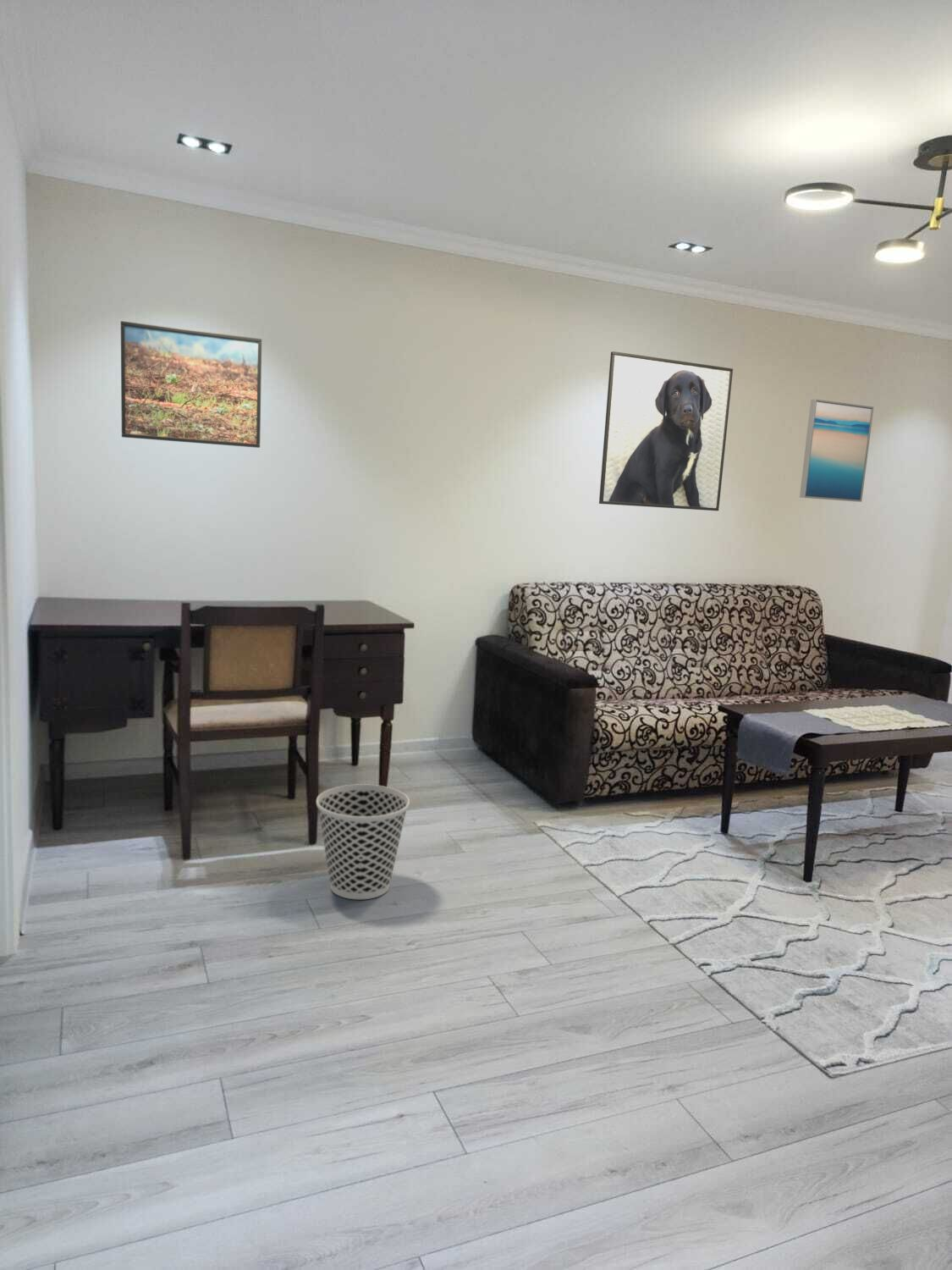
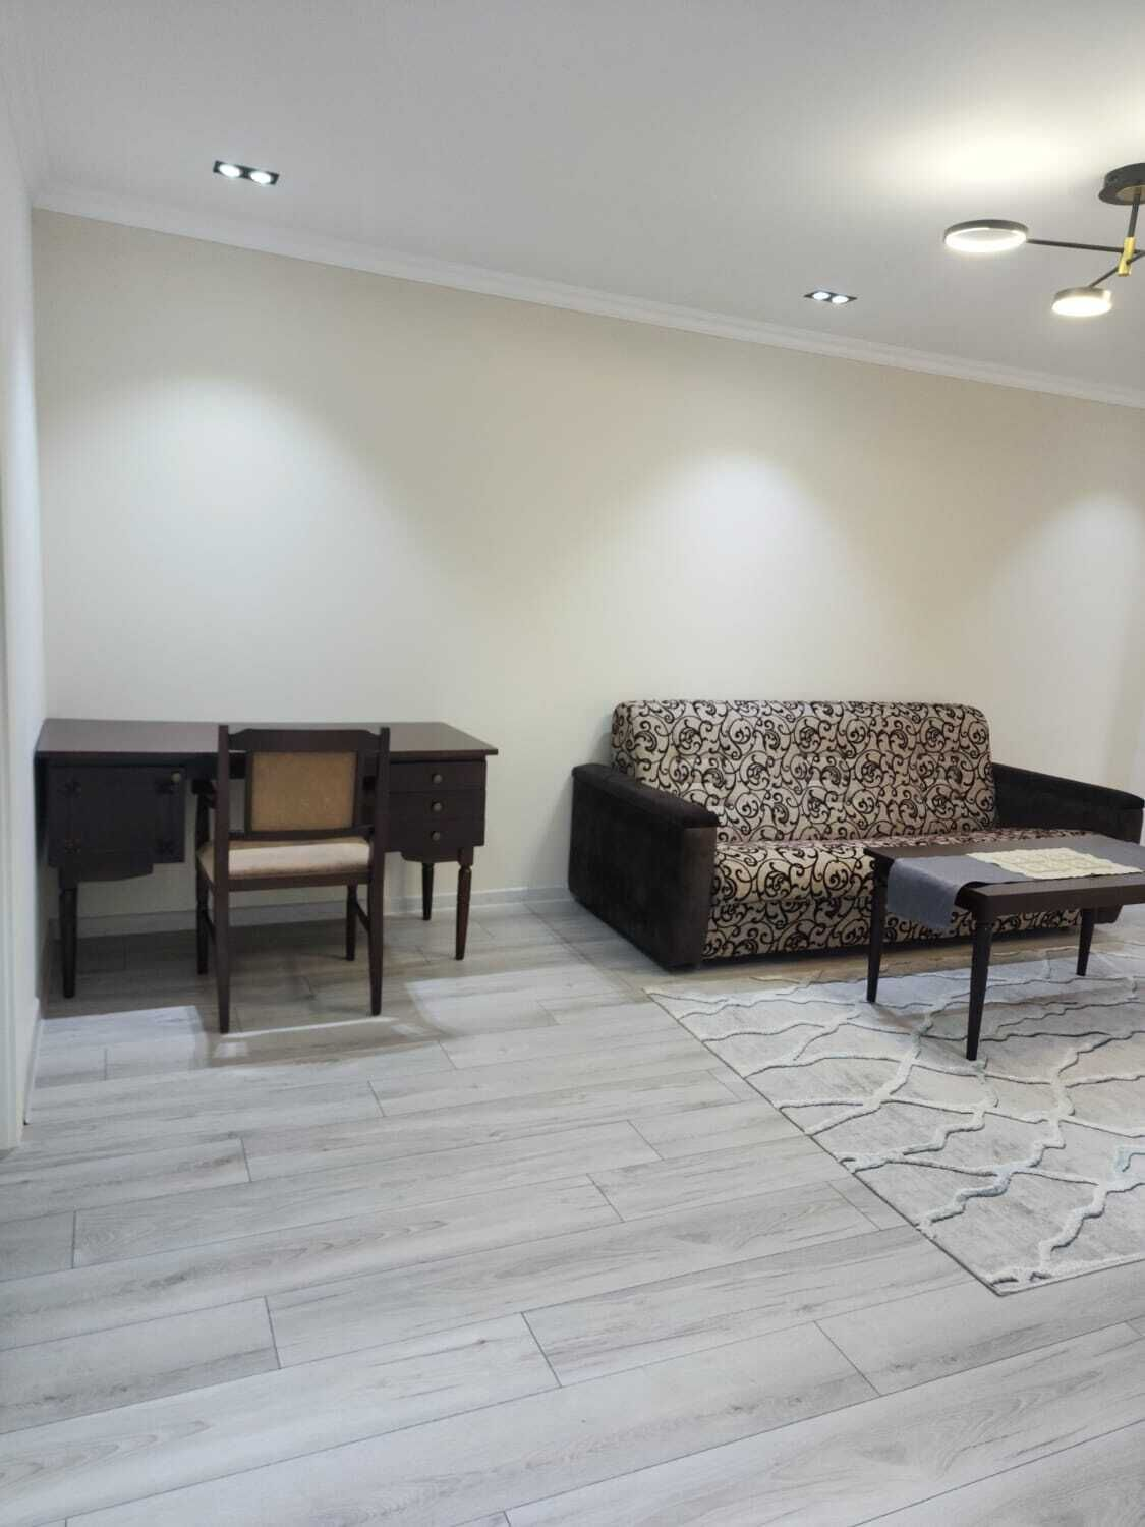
- wastebasket (361, 842)
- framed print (193, 387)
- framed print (667, 434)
- wall art (836, 451)
